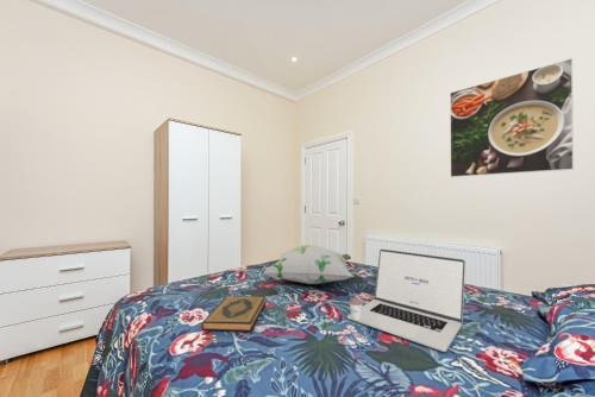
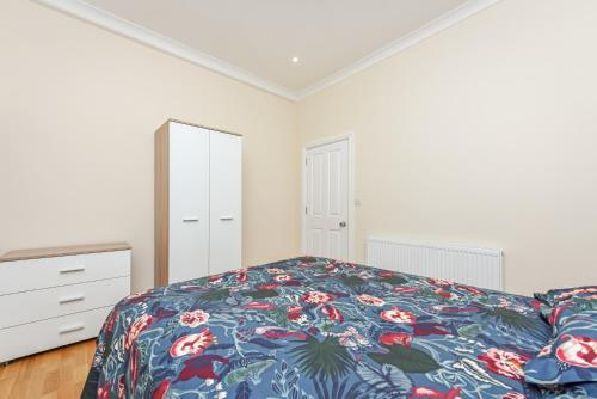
- hardback book (237, 310)
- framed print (503, 126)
- laptop (405, 289)
- decorative pillow (312, 264)
